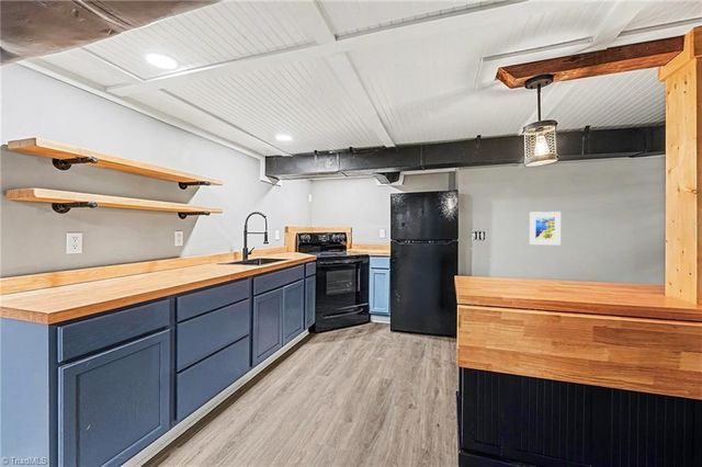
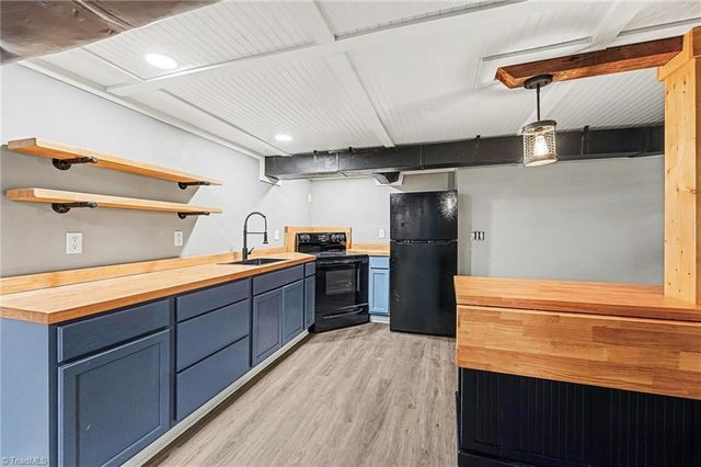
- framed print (544, 228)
